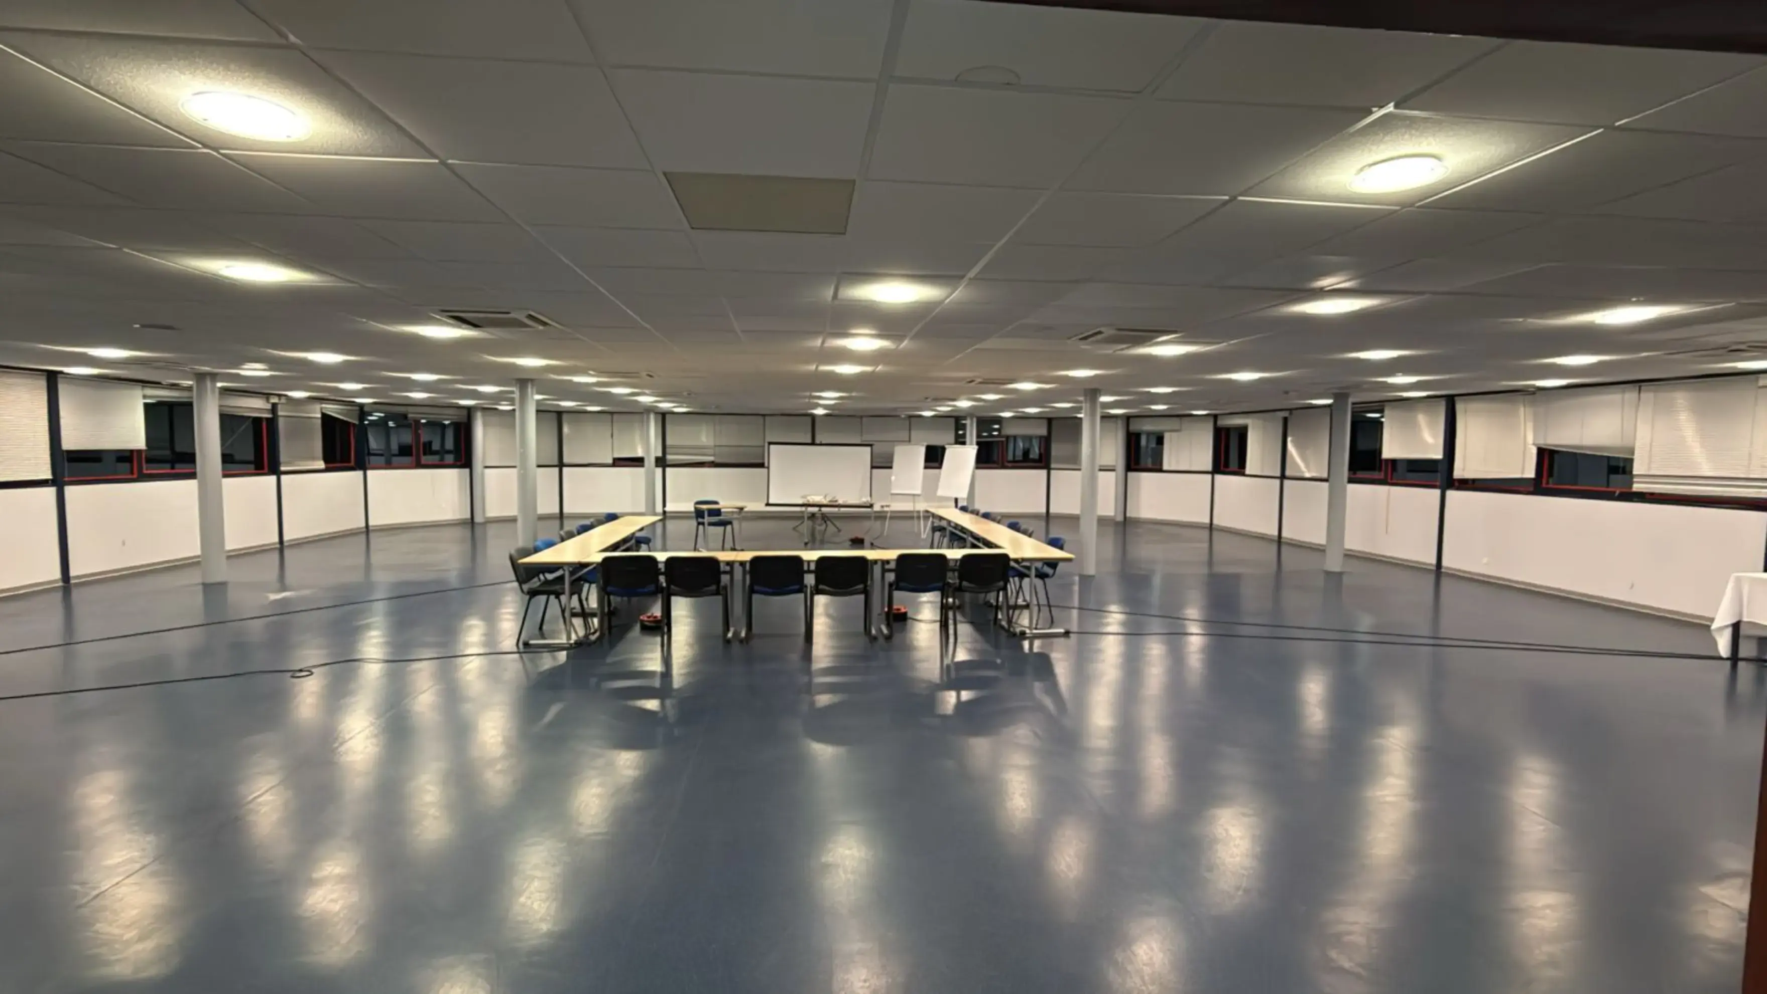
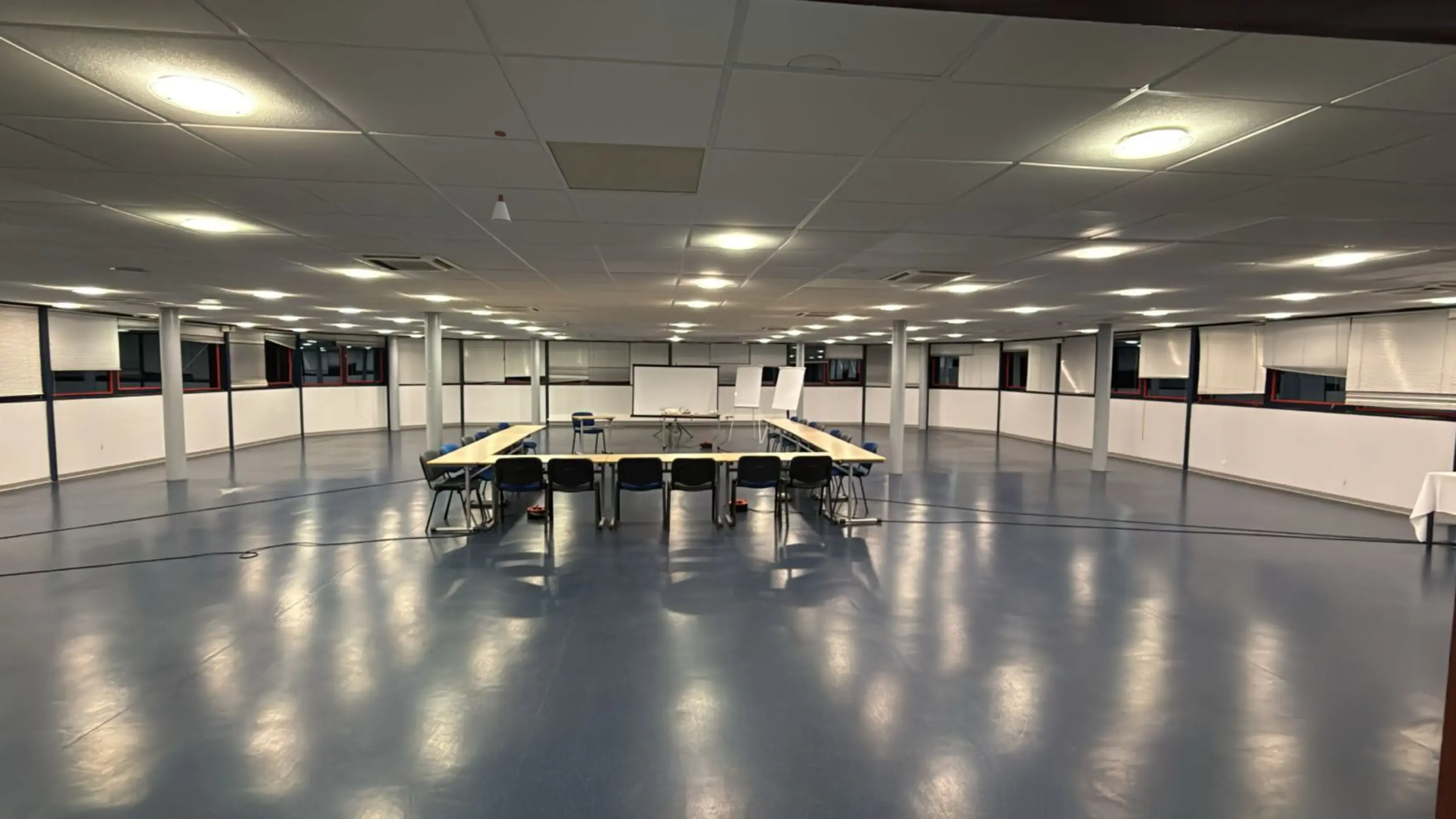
+ pendant light (500, 177)
